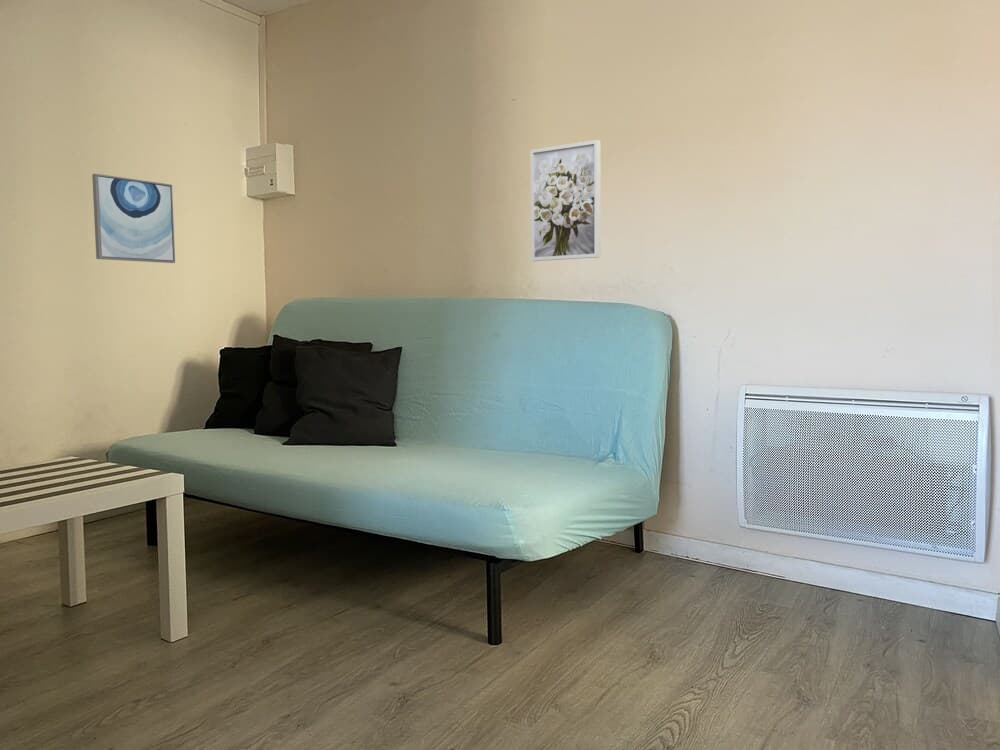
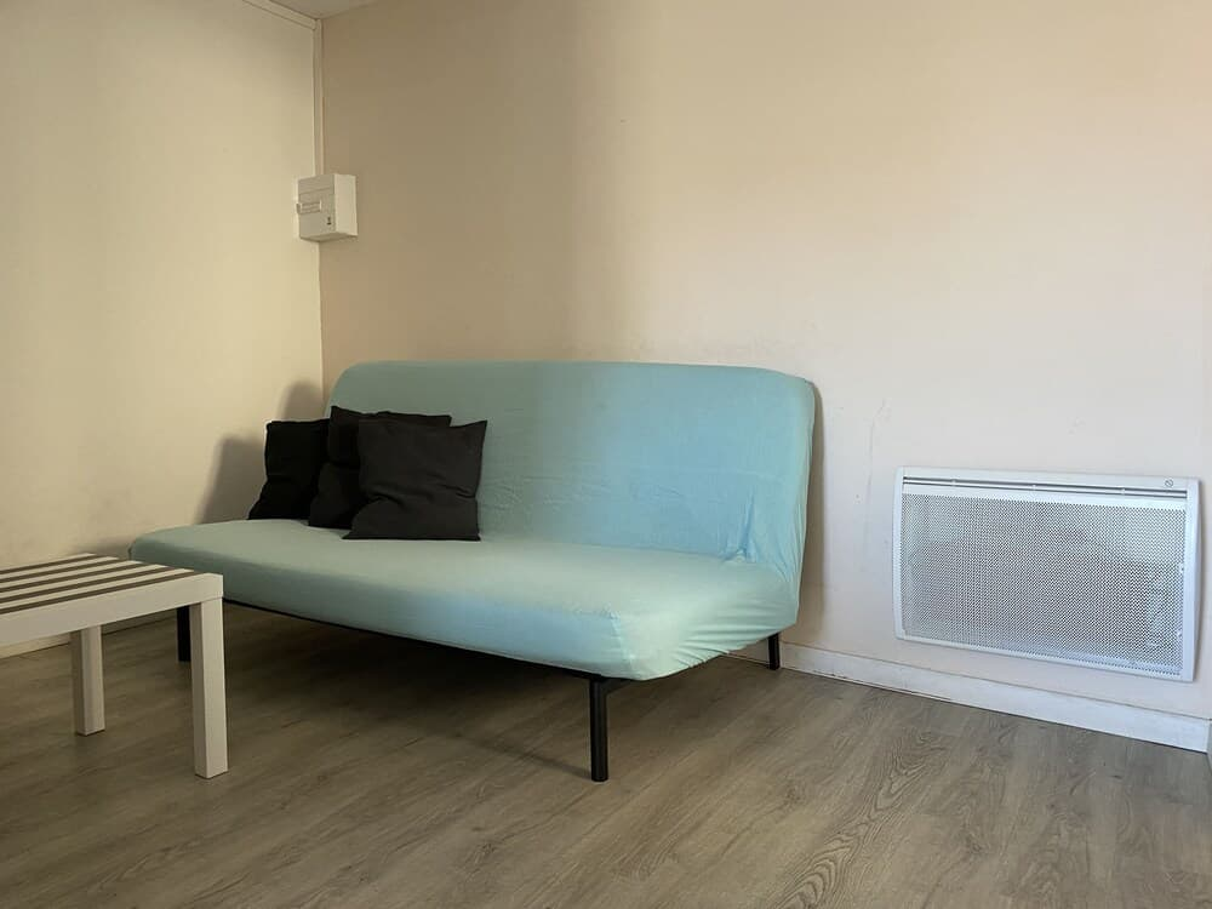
- wall art (135, 220)
- wall art (564, 202)
